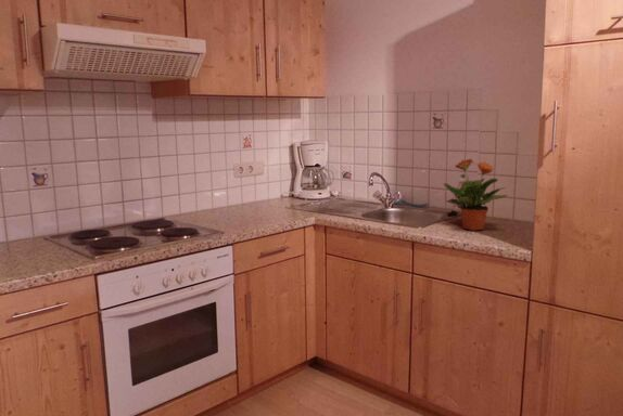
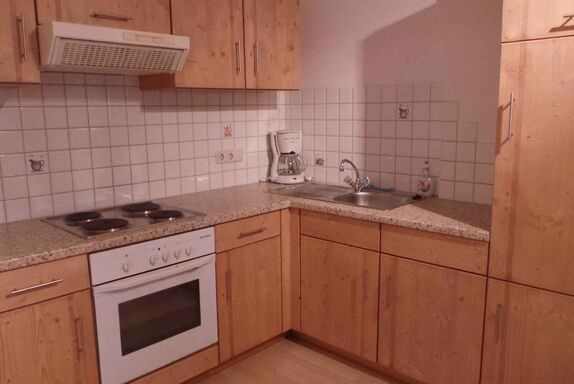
- potted plant (473, 194)
